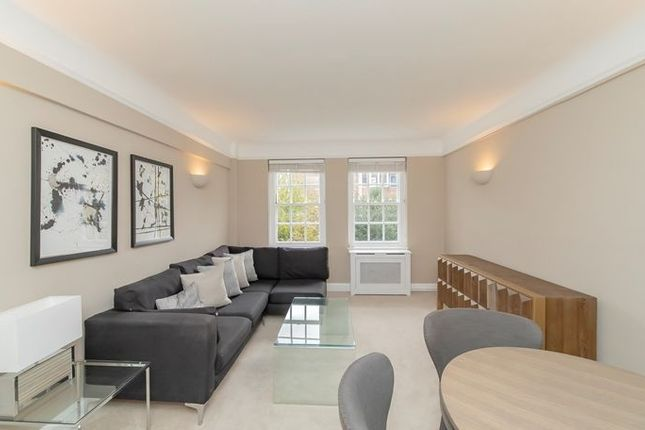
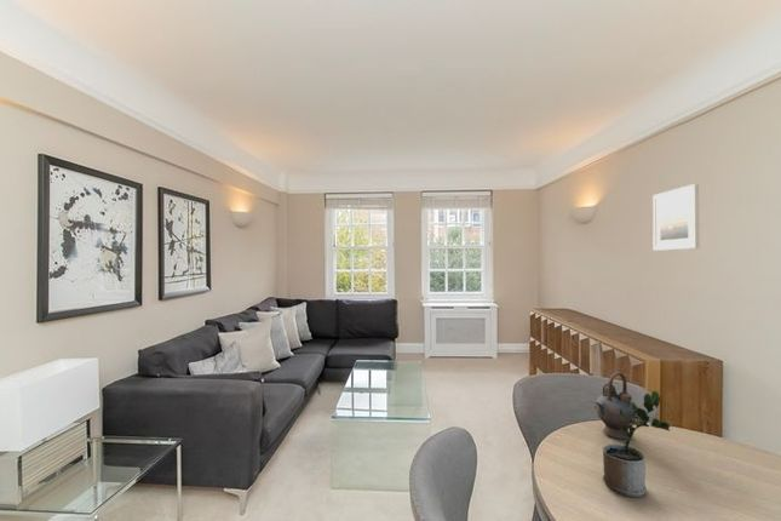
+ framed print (673, 219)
+ teapot (613, 402)
+ potted plant (630, 440)
